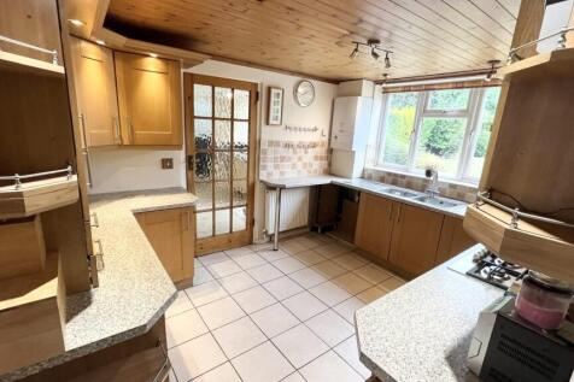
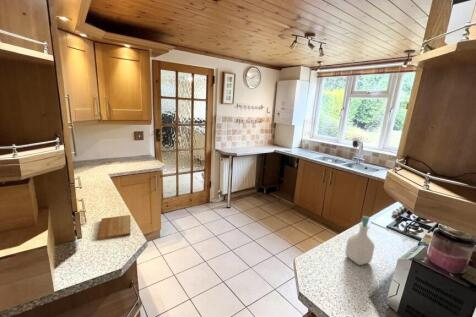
+ soap bottle (361, 238)
+ cutting board (115, 226)
